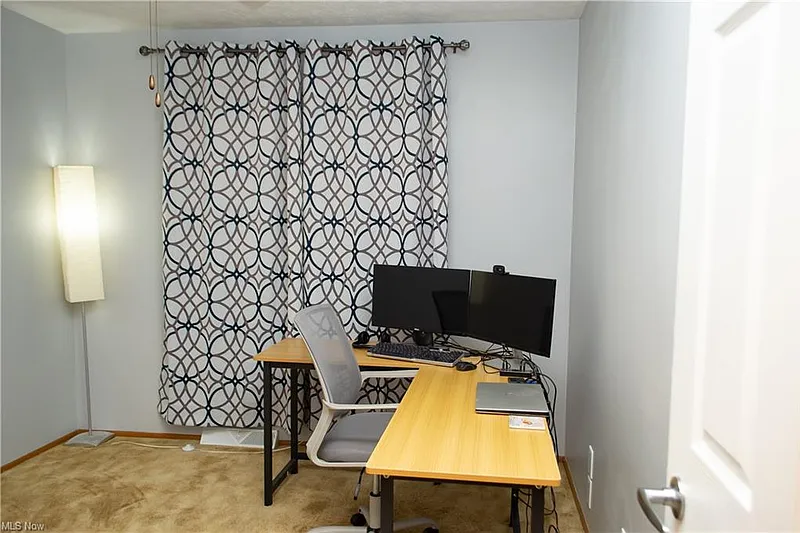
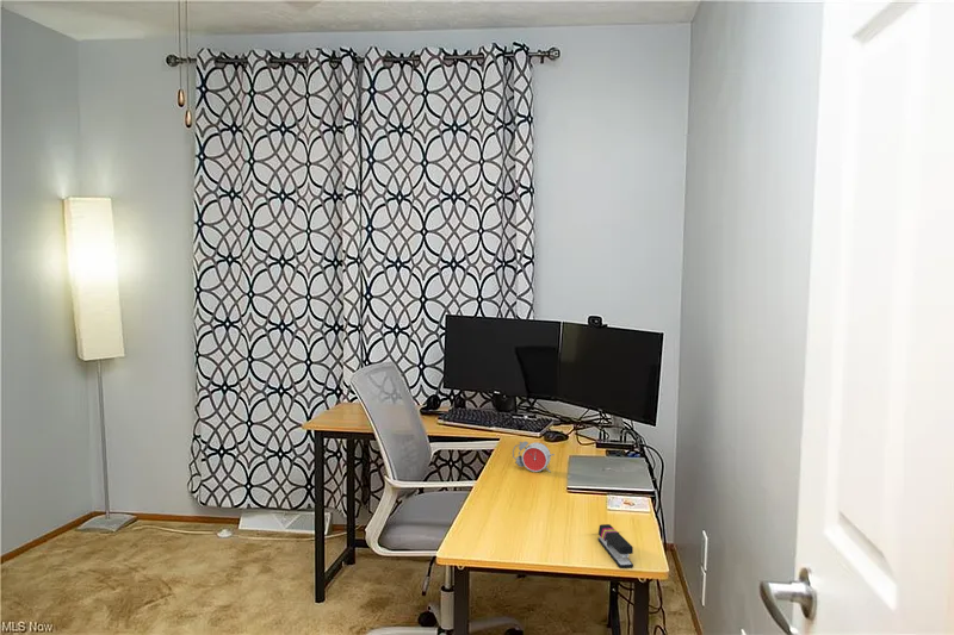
+ alarm clock (533, 455)
+ stapler (614, 542)
